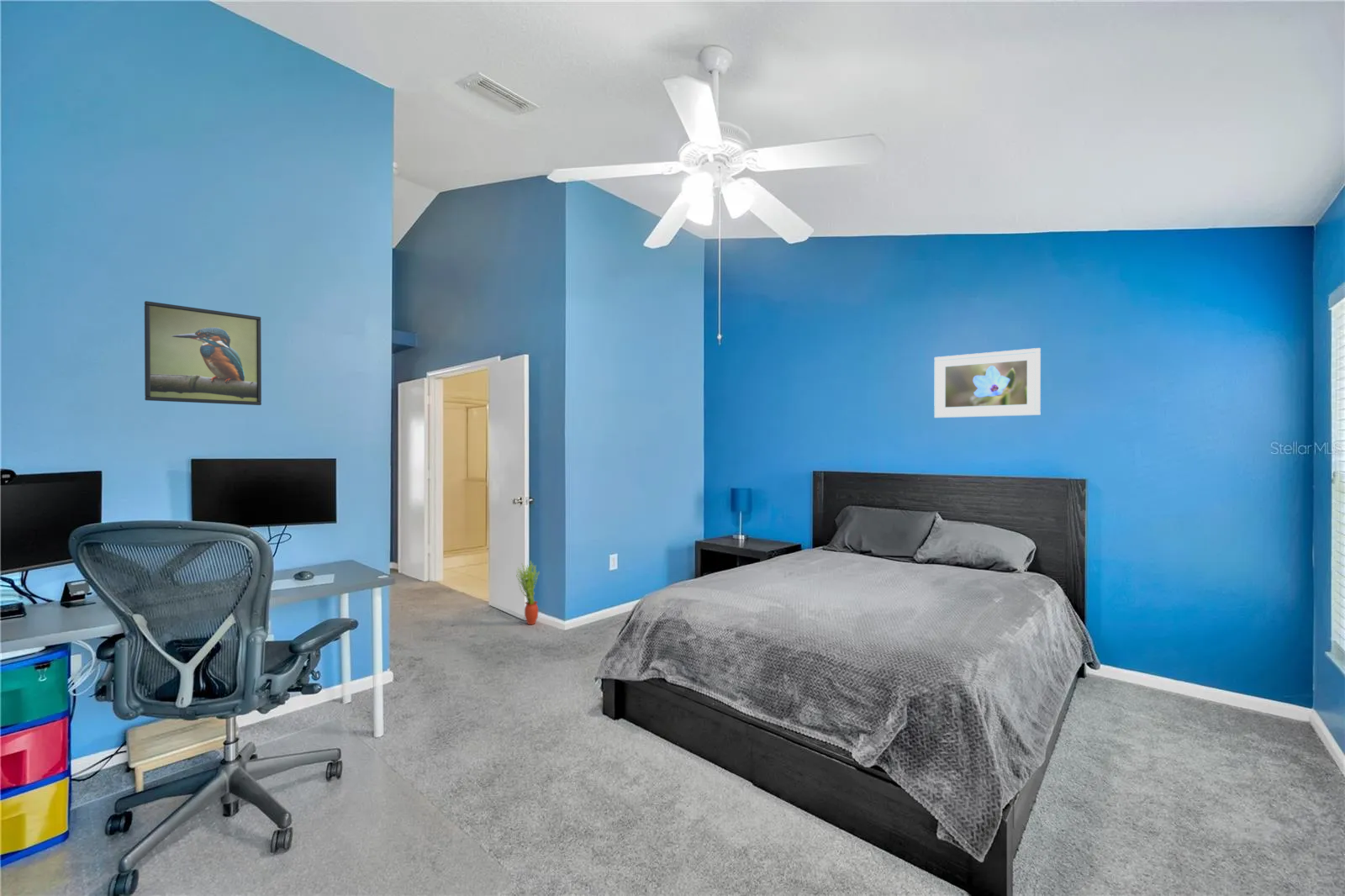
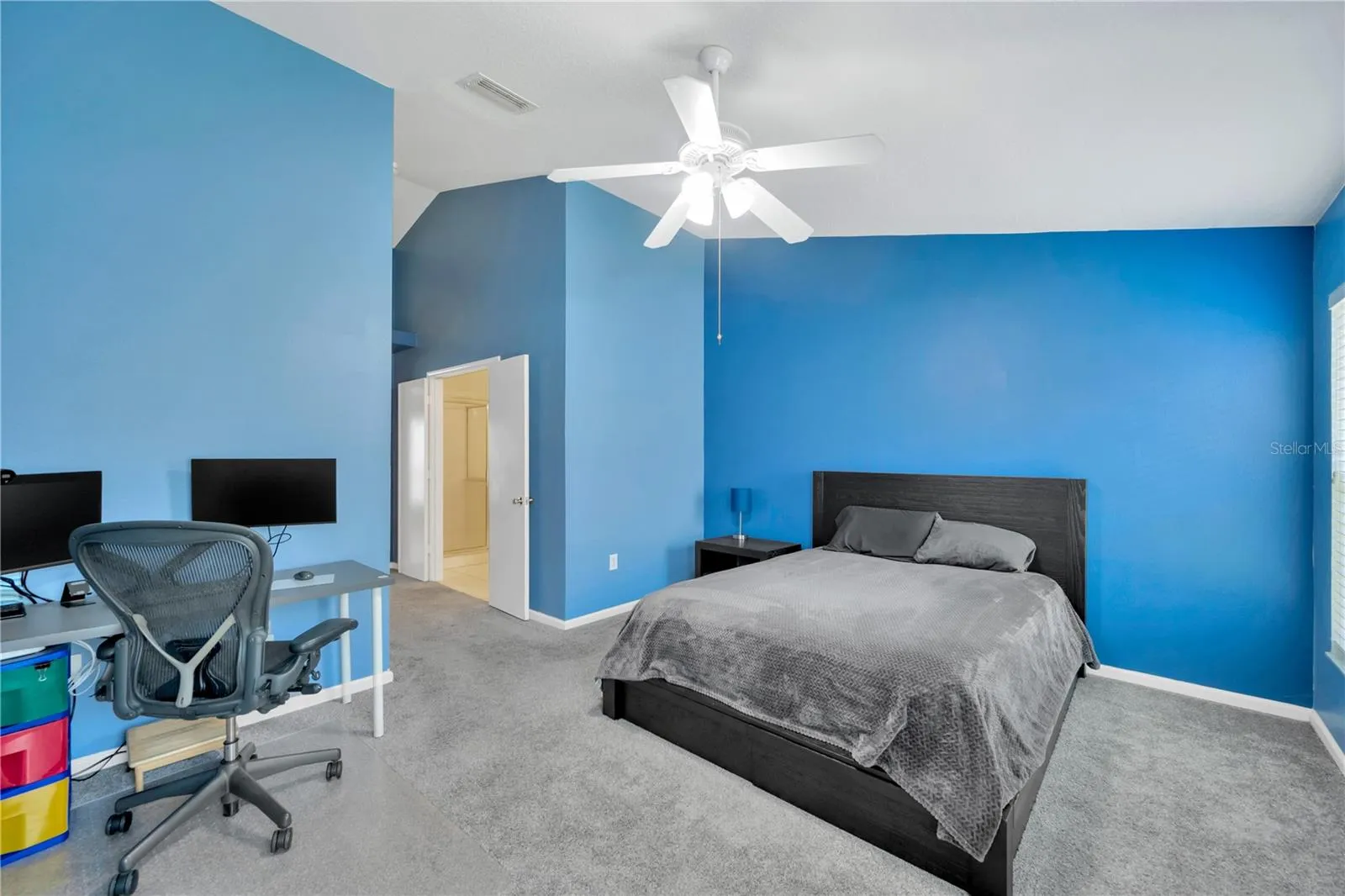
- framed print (984, 384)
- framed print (206, 356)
- potted plant (527, 592)
